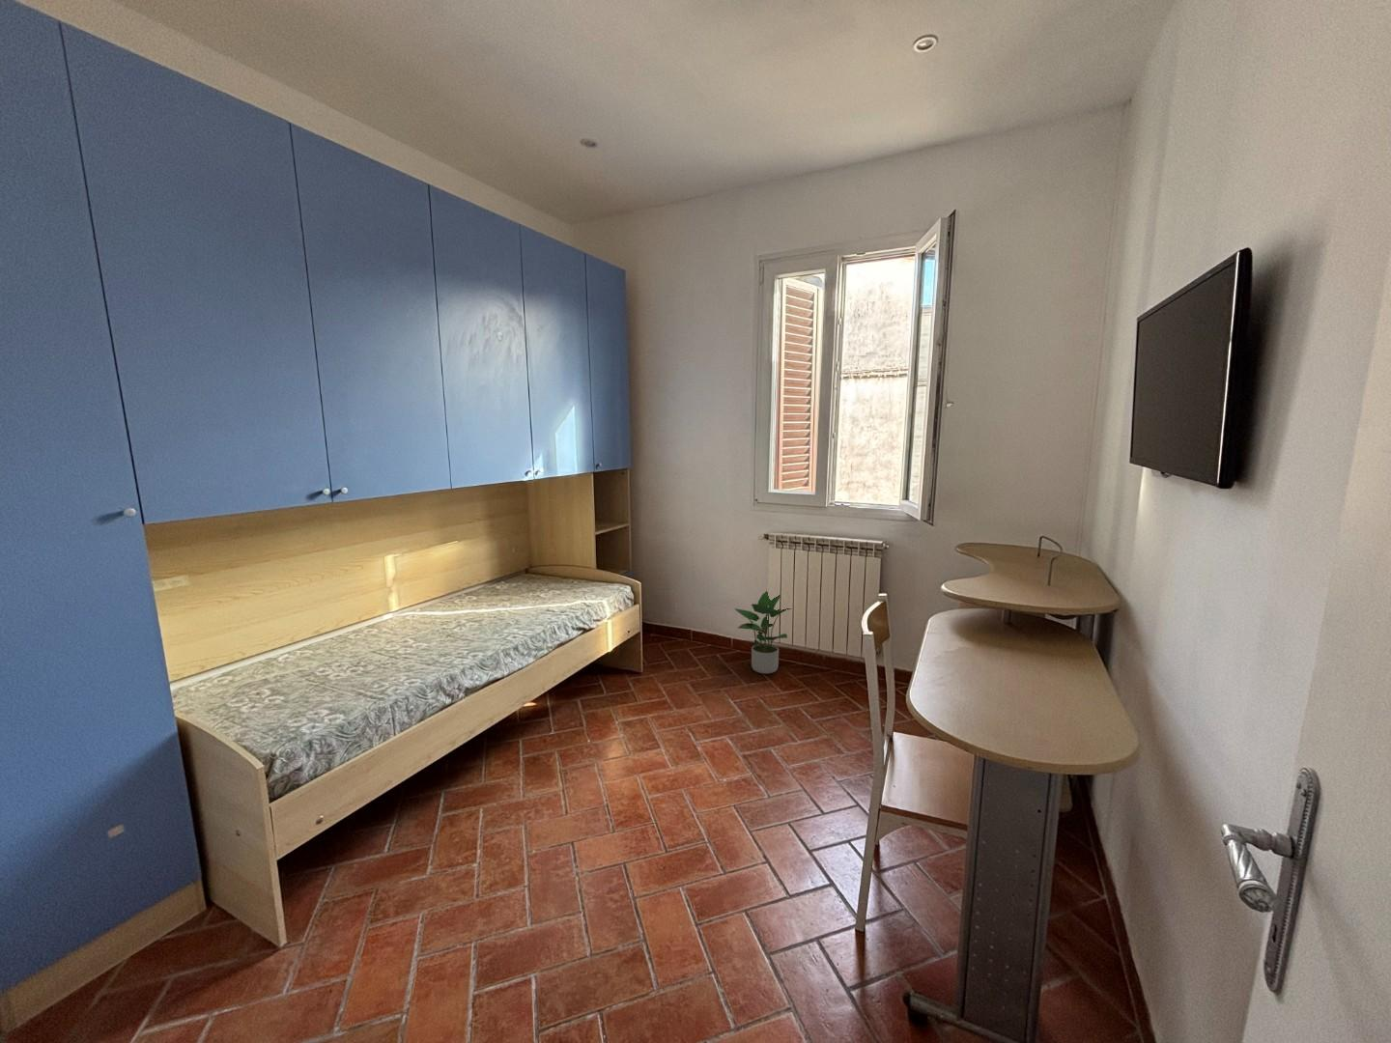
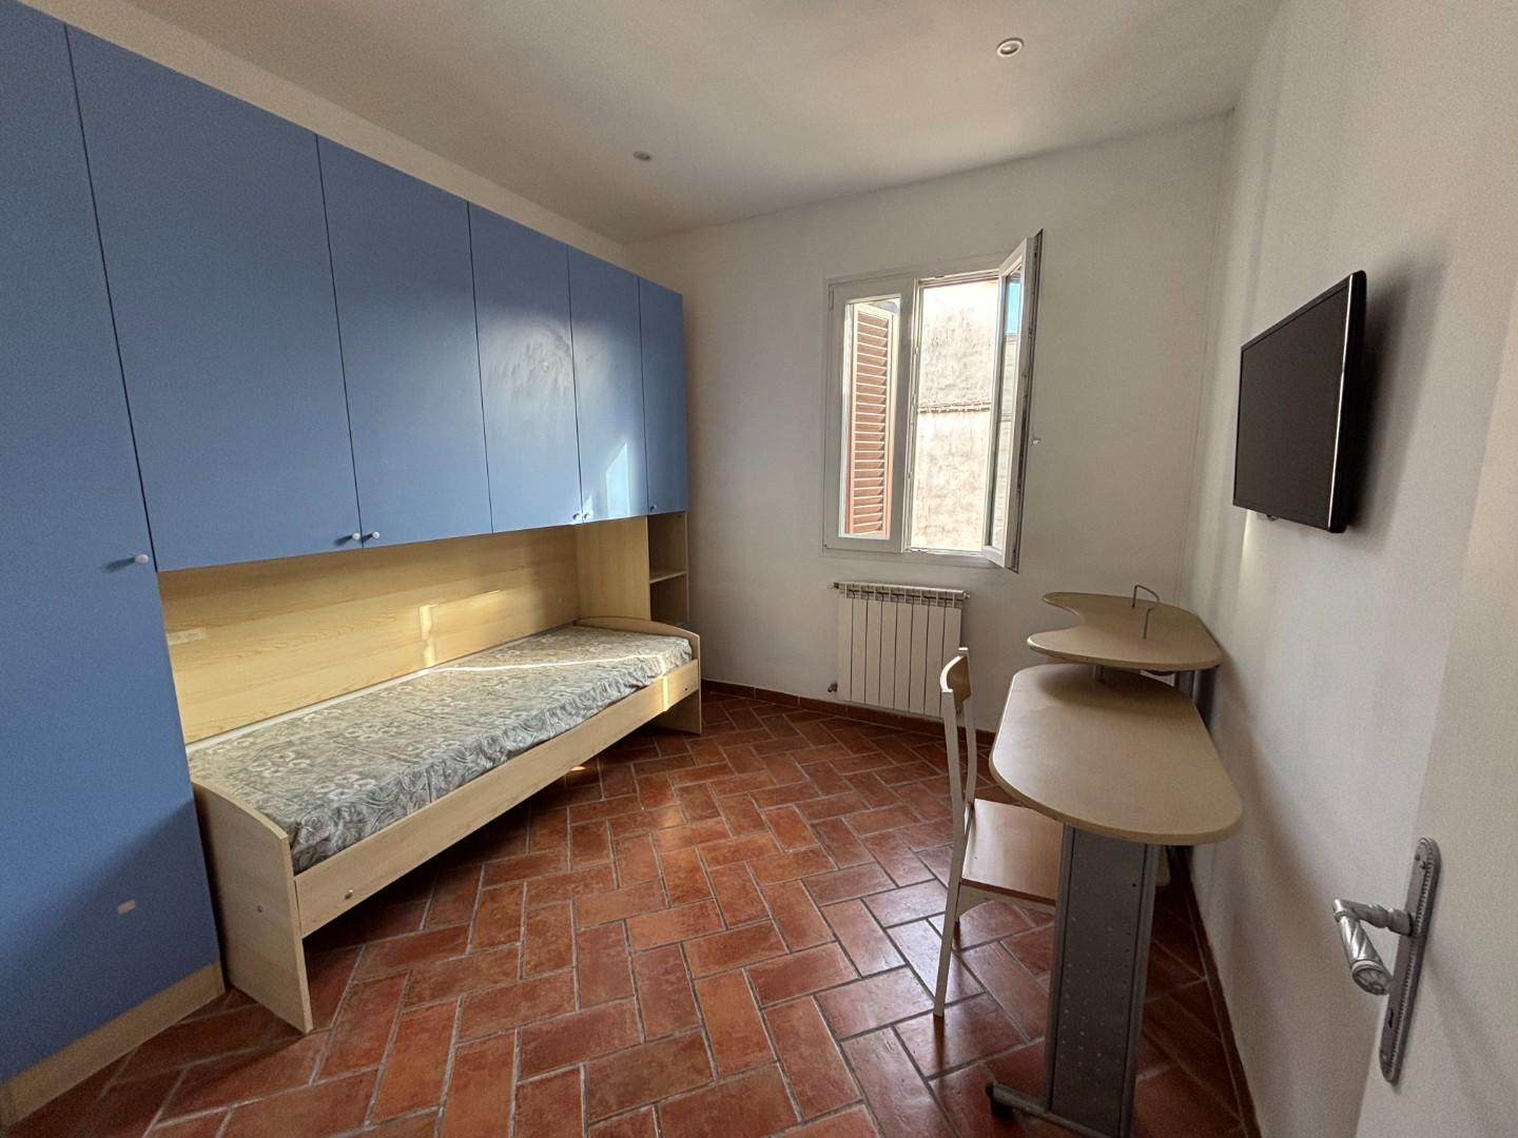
- potted plant (760, 631)
